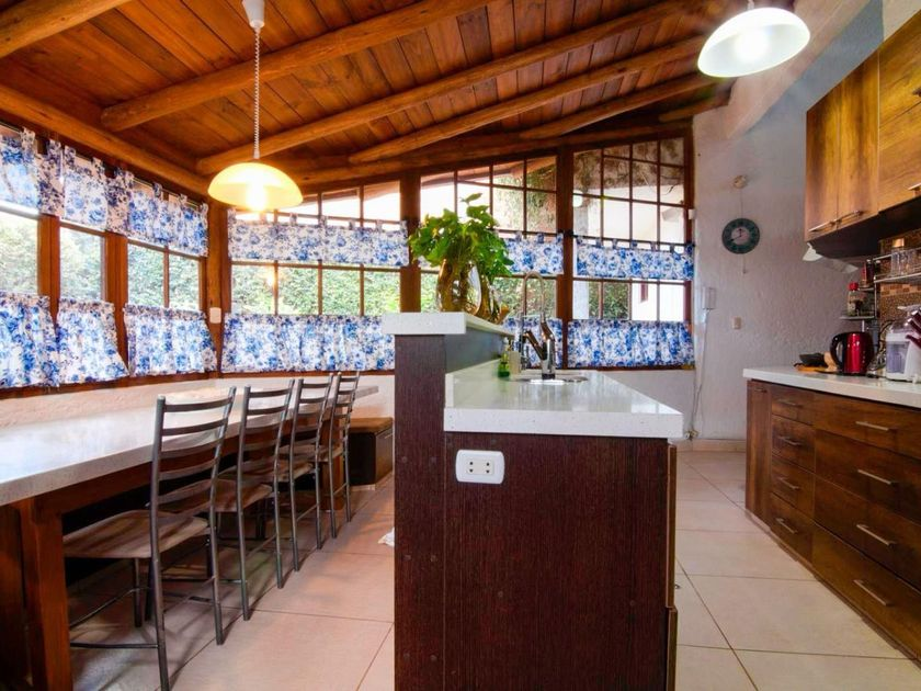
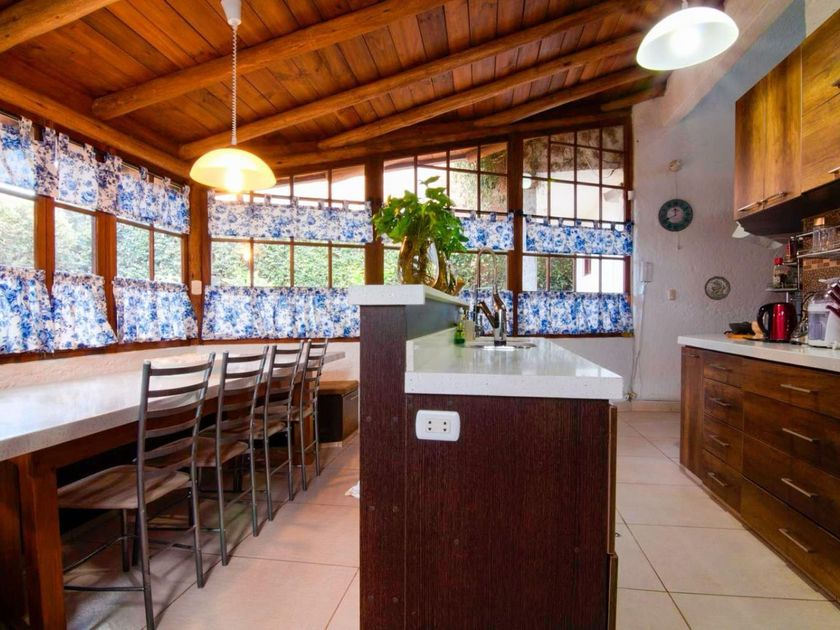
+ decorative plate (716, 288)
